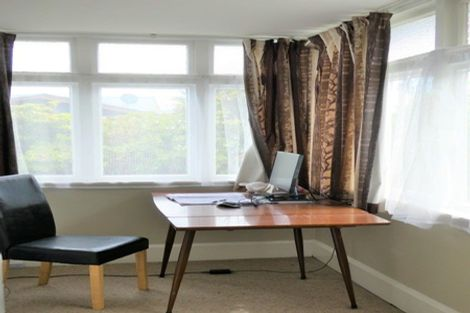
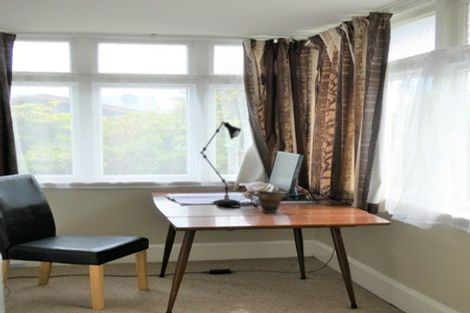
+ bowl (270, 202)
+ desk lamp (212, 165)
